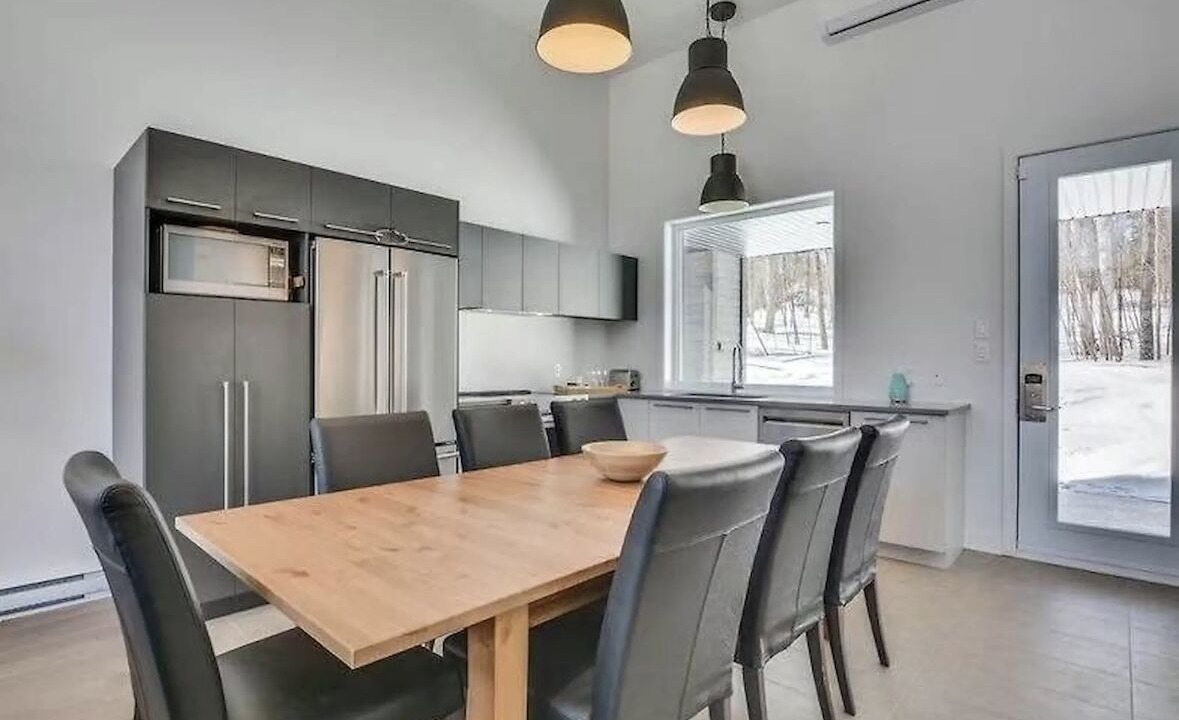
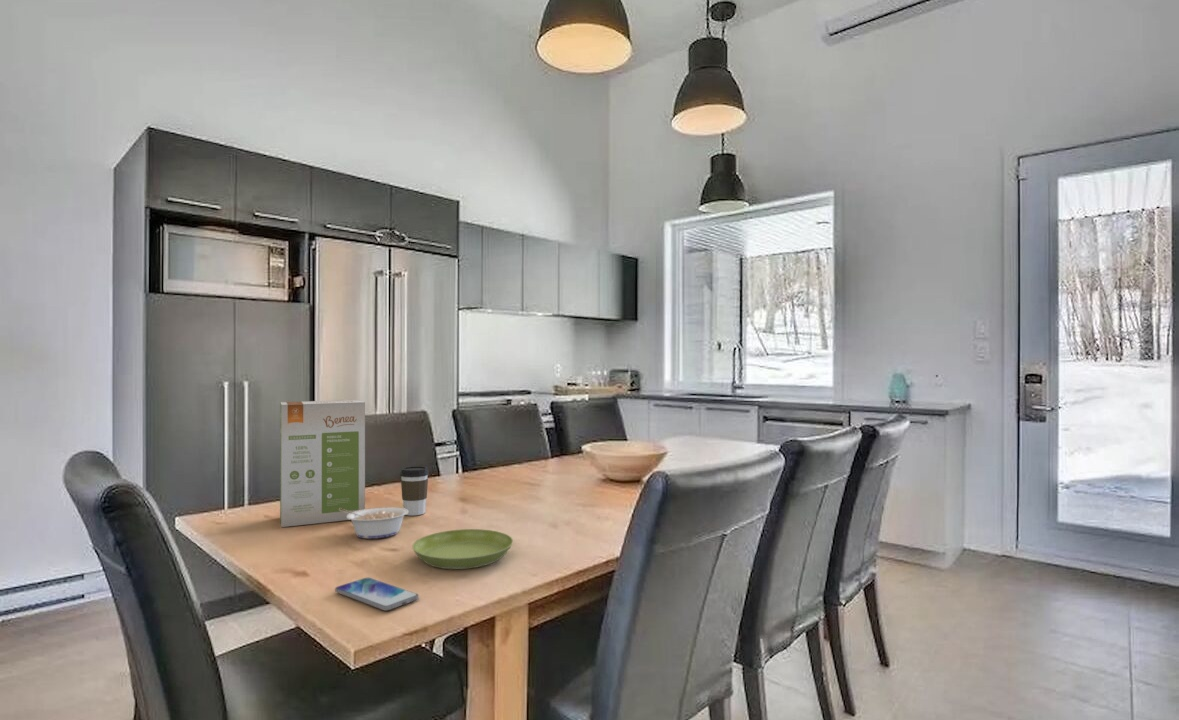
+ legume (375, 521)
+ smartphone (376, 593)
+ saucer (463, 549)
+ food box (322, 459)
+ coffee cup (414, 490)
